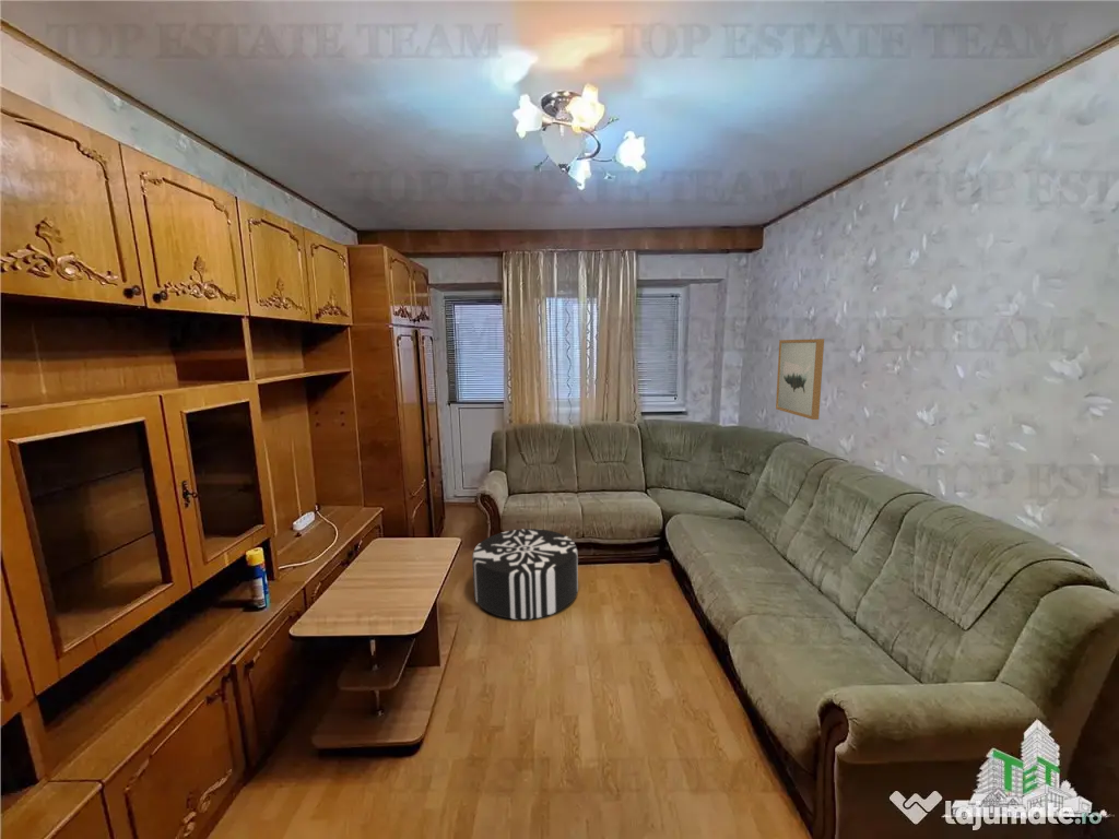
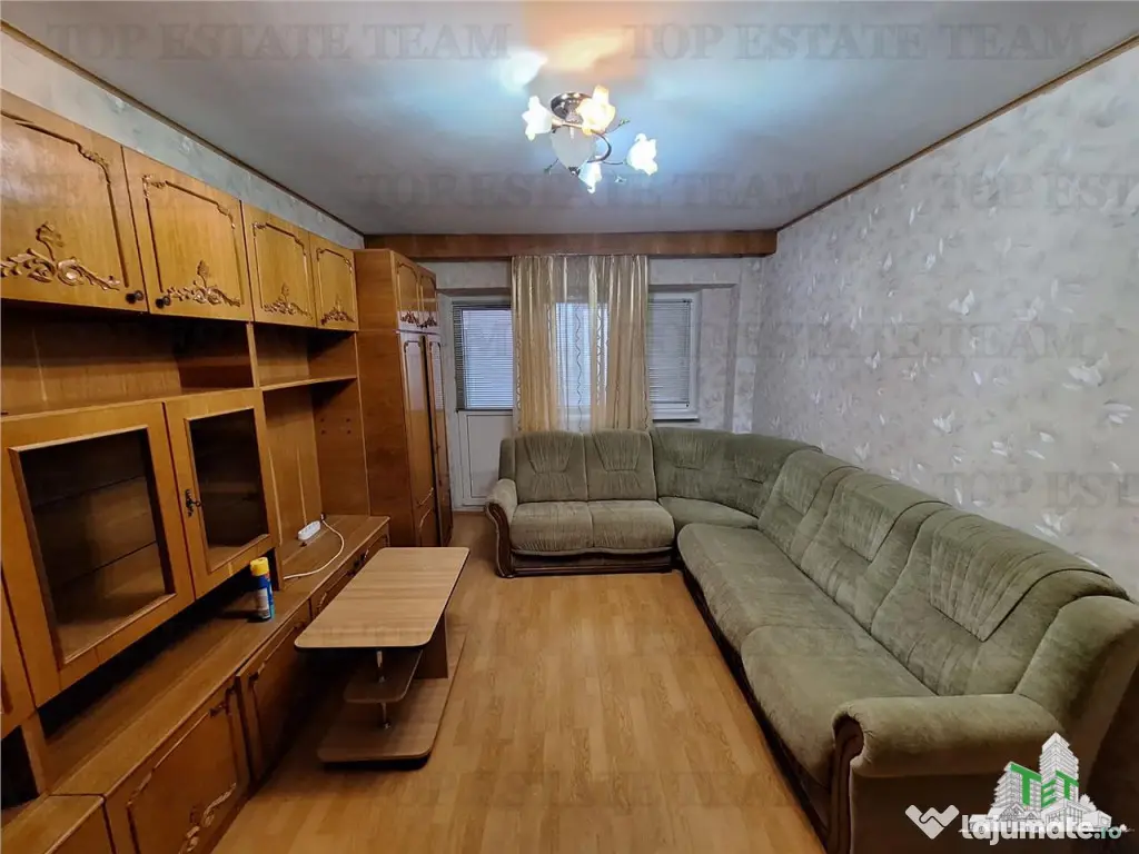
- wall art (798, 377)
- pouf (526, 570)
